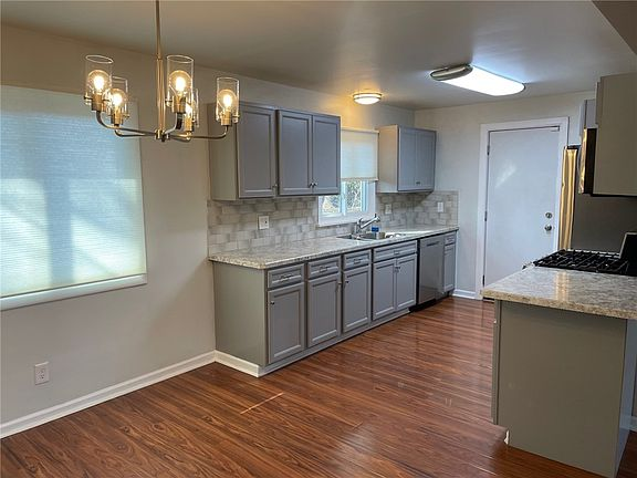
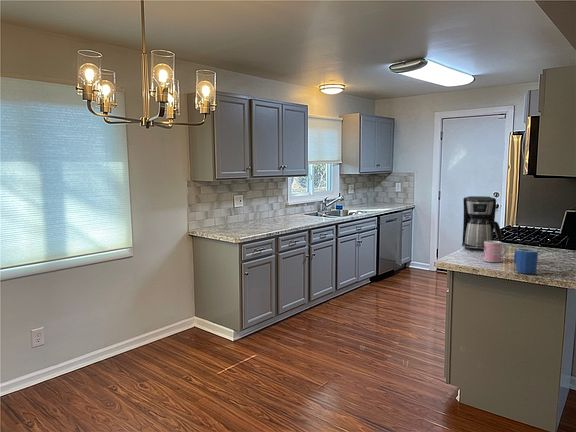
+ coffee maker (482, 221)
+ mug (494, 251)
+ mug (525, 260)
